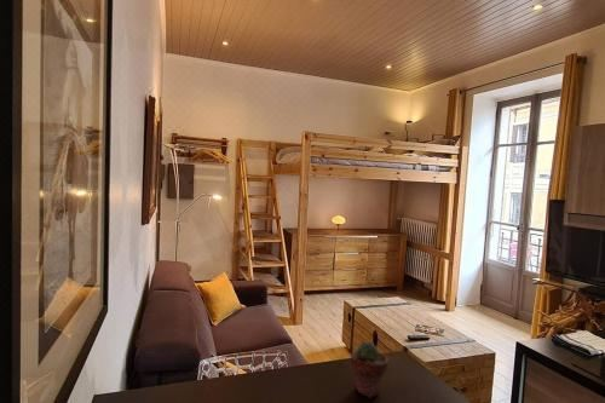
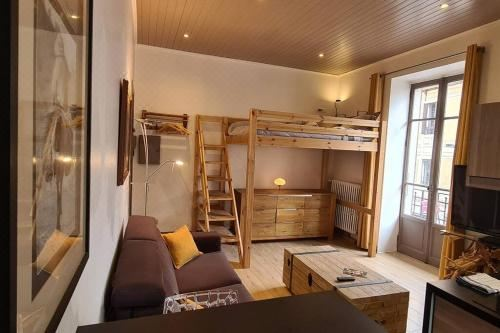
- potted succulent (368, 365)
